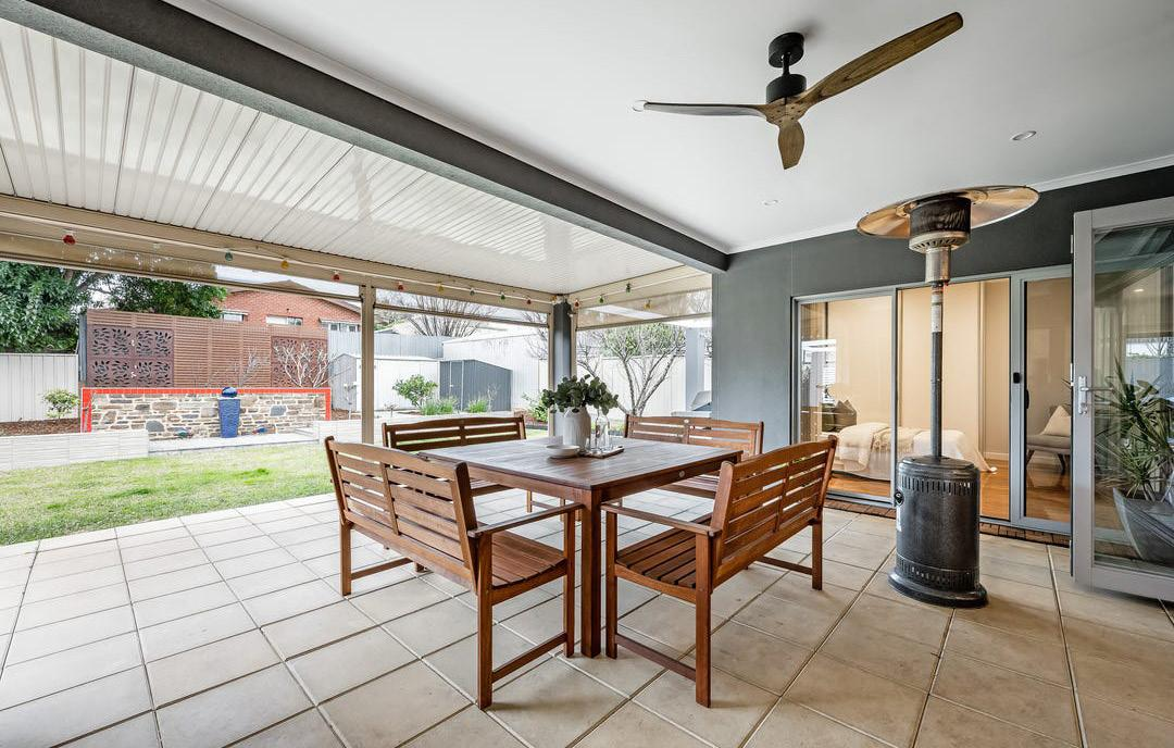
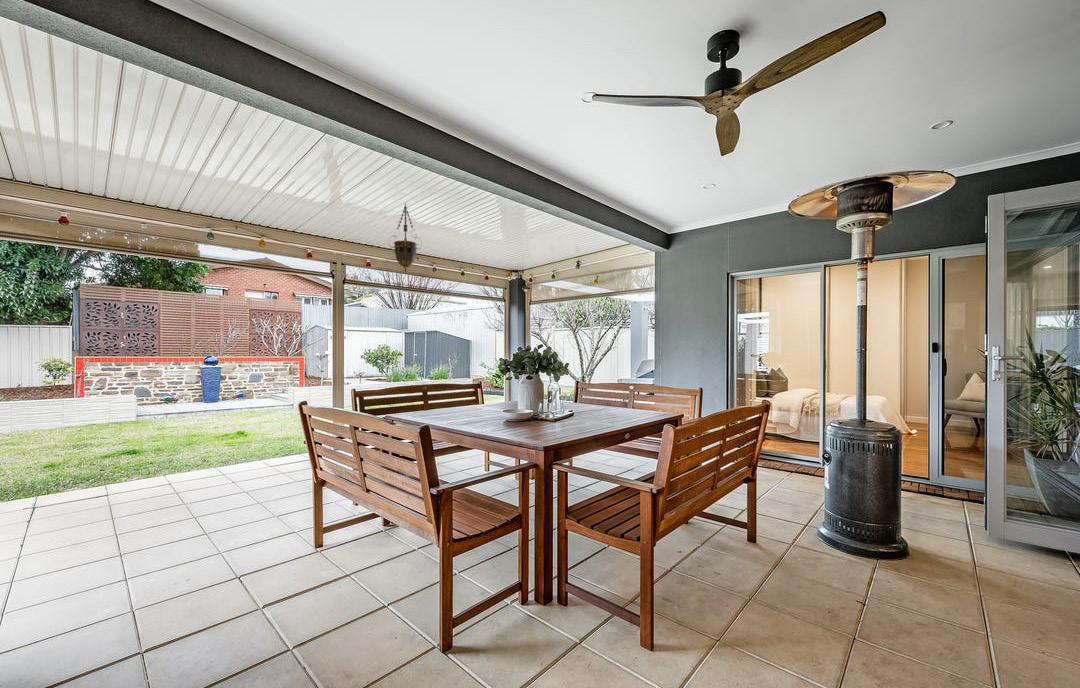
+ hanging lantern (405, 237)
